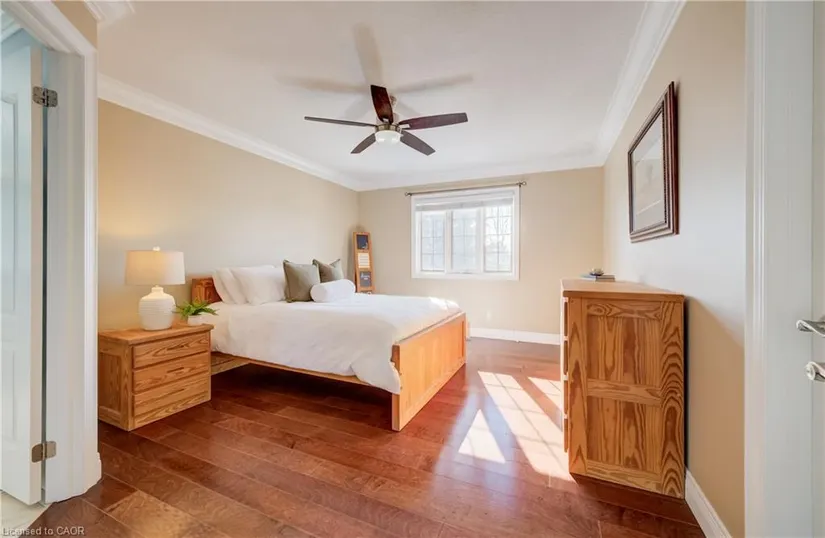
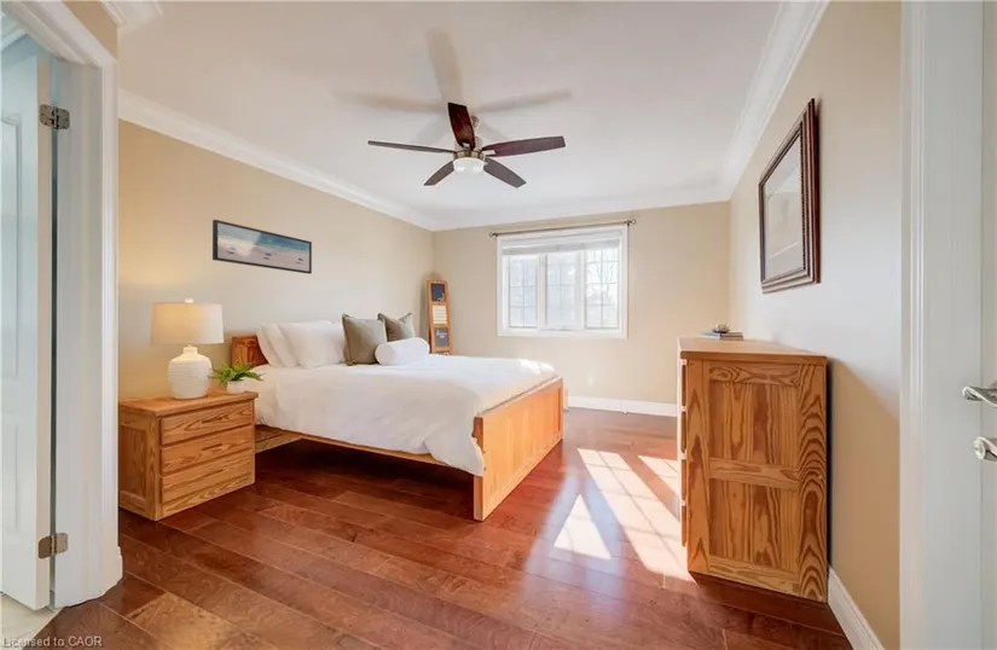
+ wall art (267, 249)
